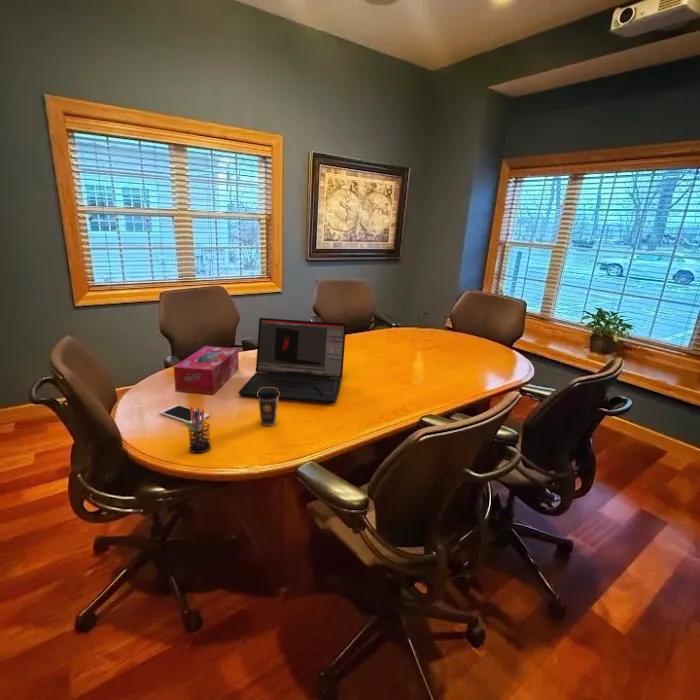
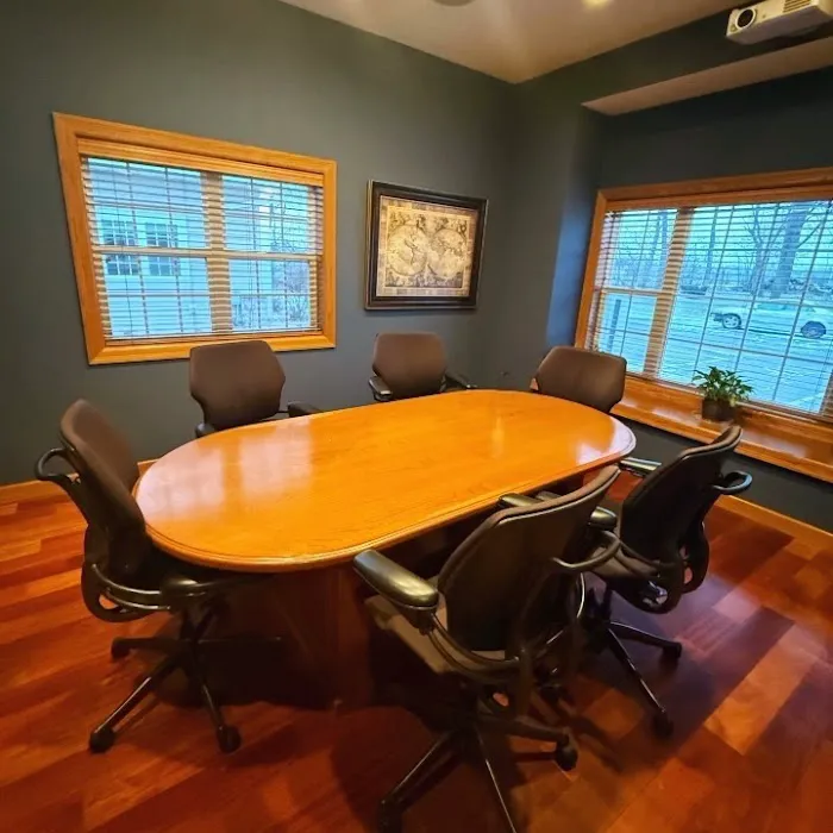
- coffee cup (268, 406)
- cell phone (184, 414)
- laptop (294, 358)
- tissue box (208, 368)
- pen holder (196, 429)
